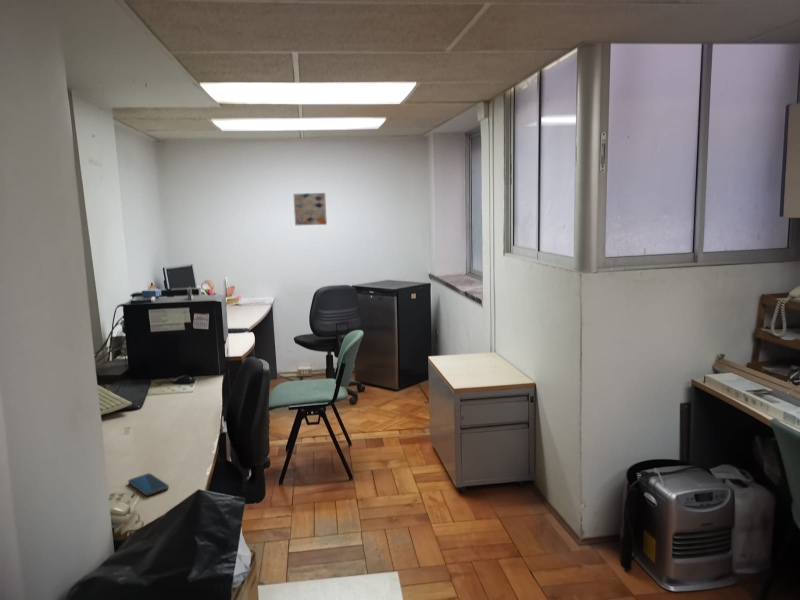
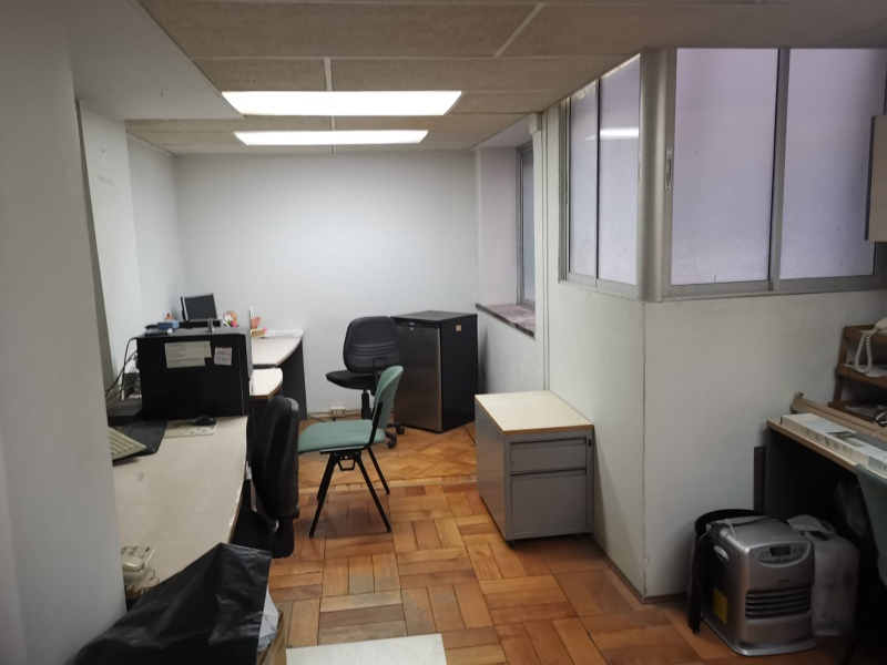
- smartphone (148, 484)
- wall art (310, 209)
